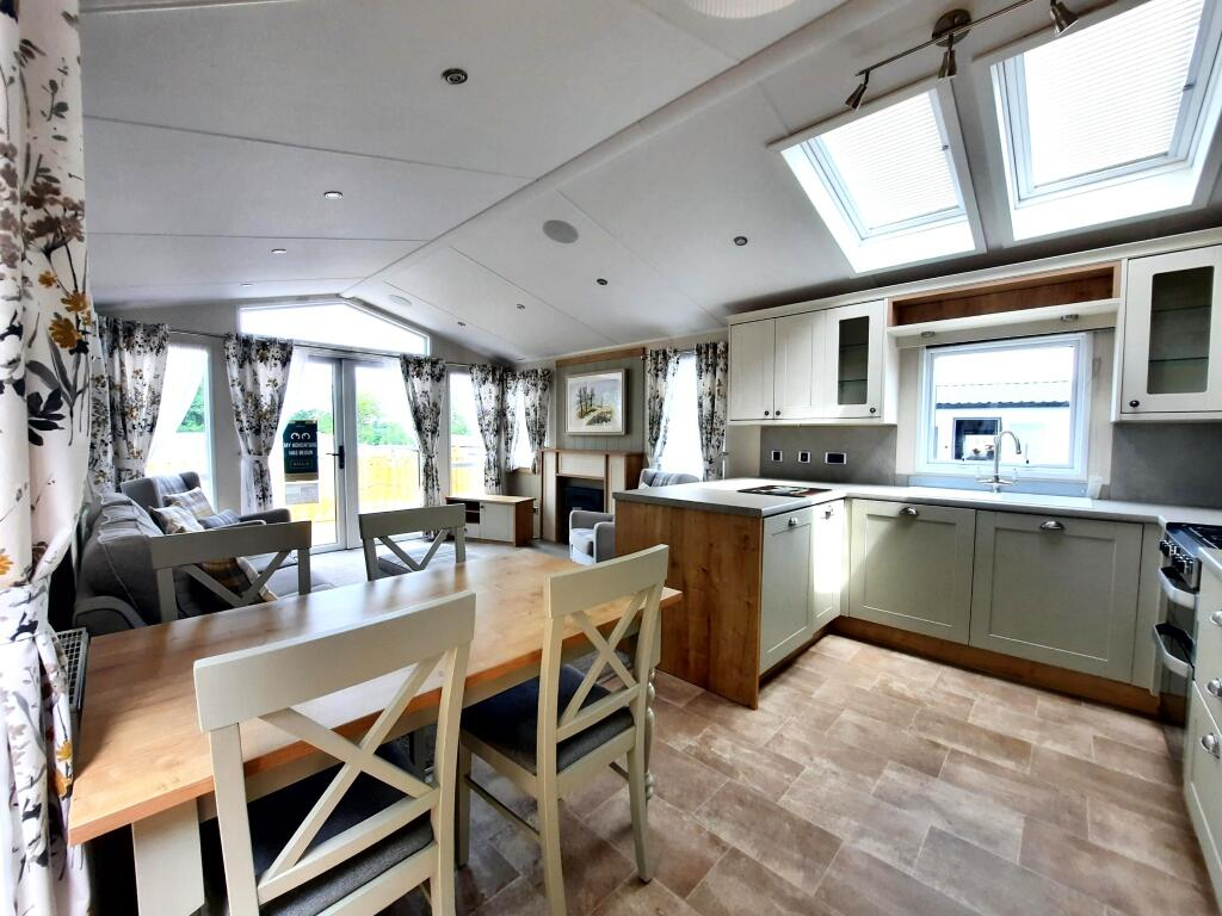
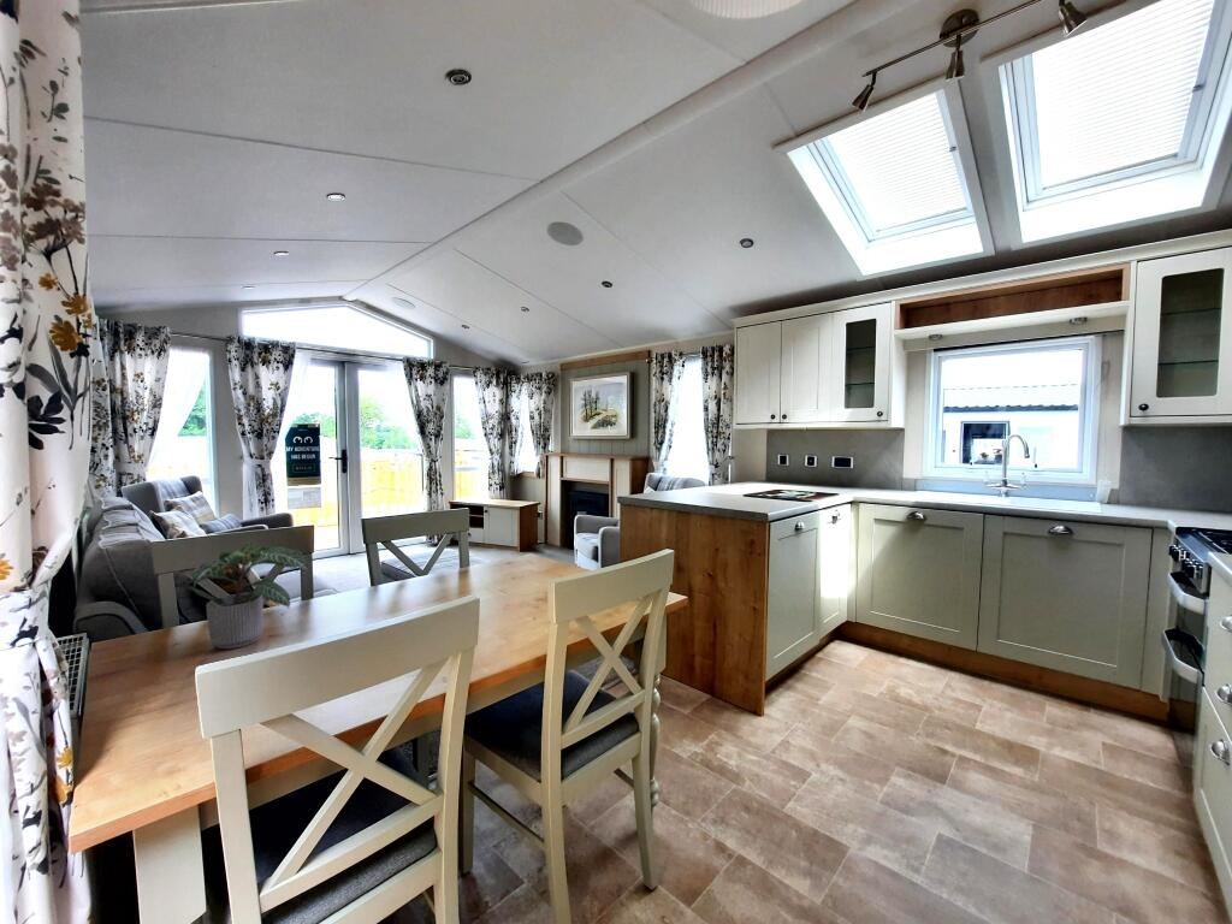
+ potted plant (248, 593)
